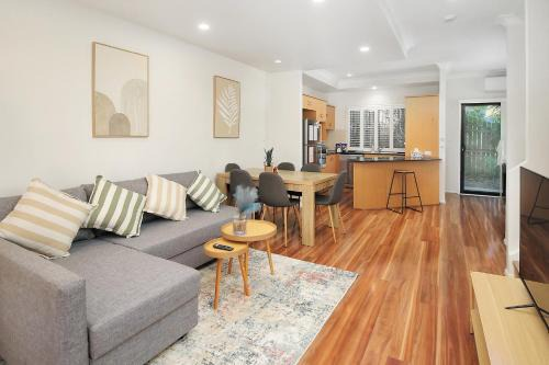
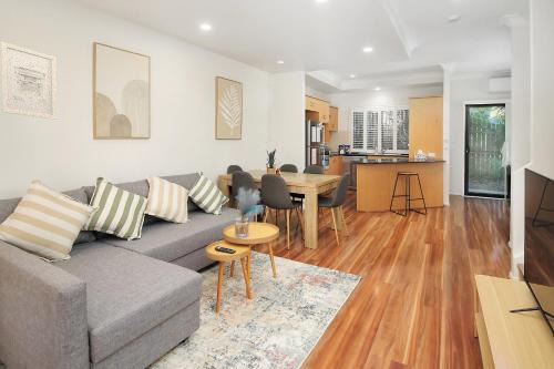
+ wall art (30, 82)
